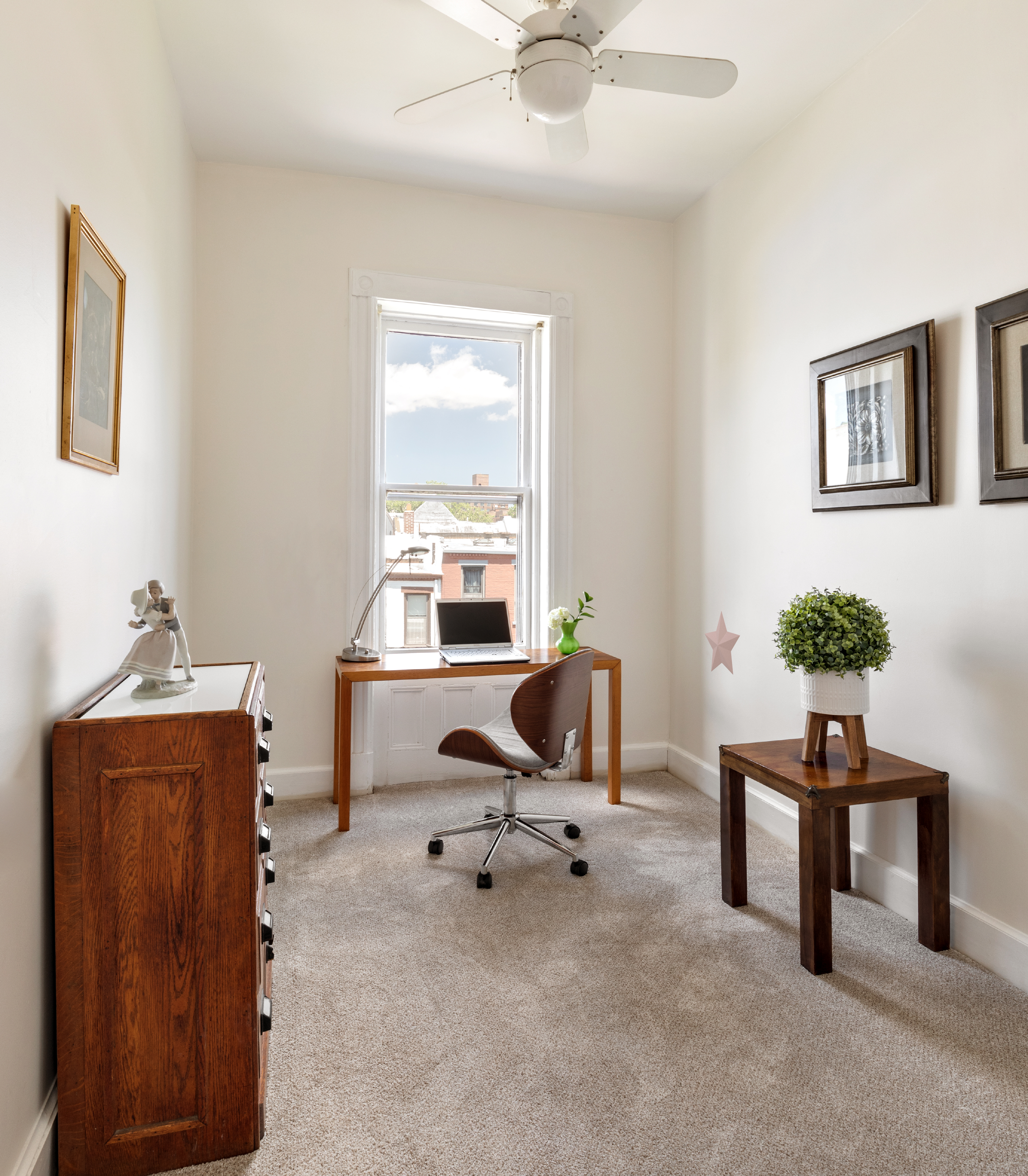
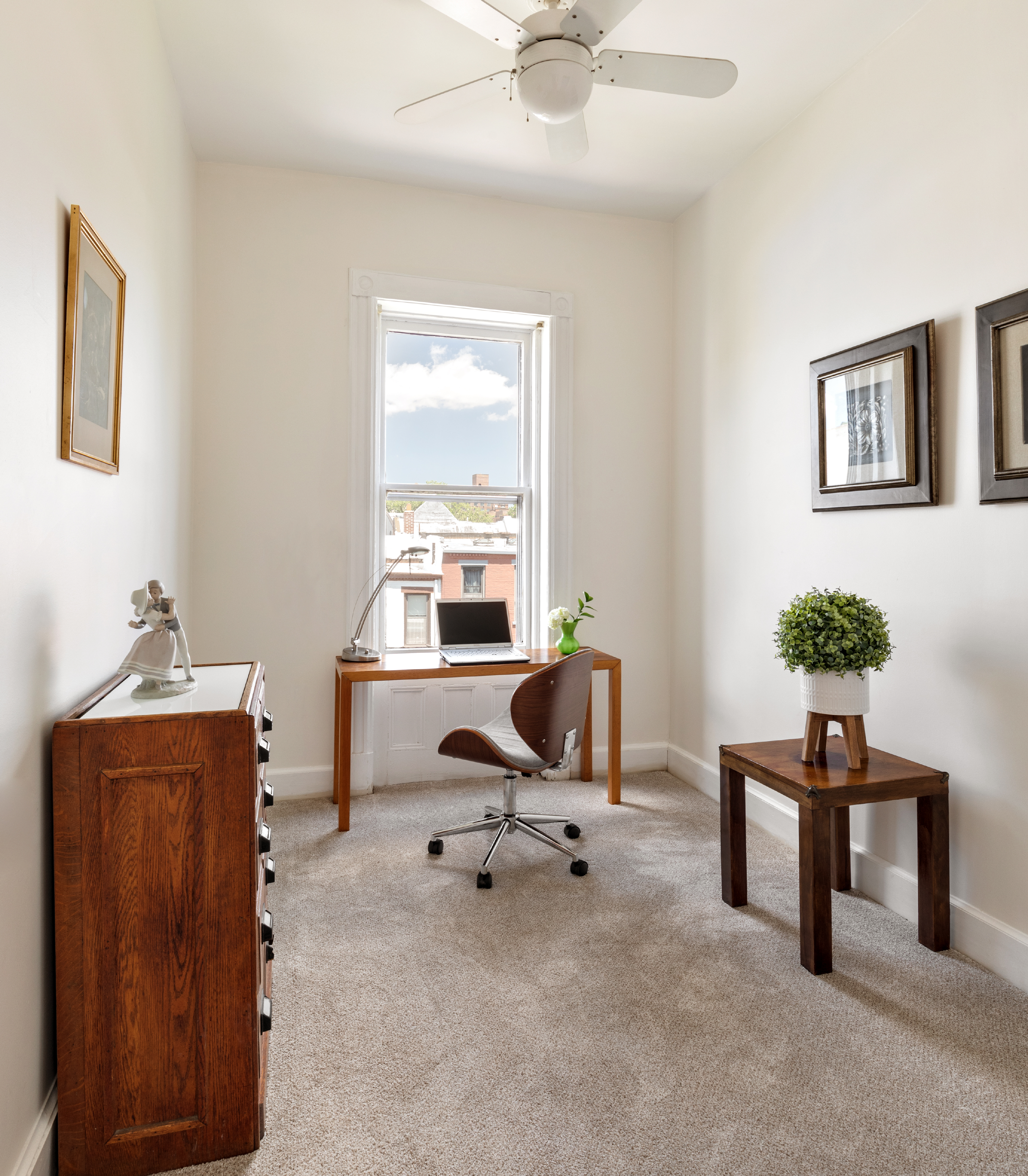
- decorative star (721, 642)
